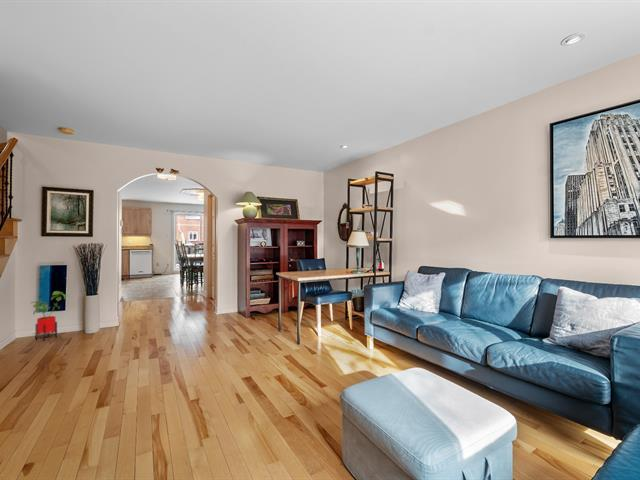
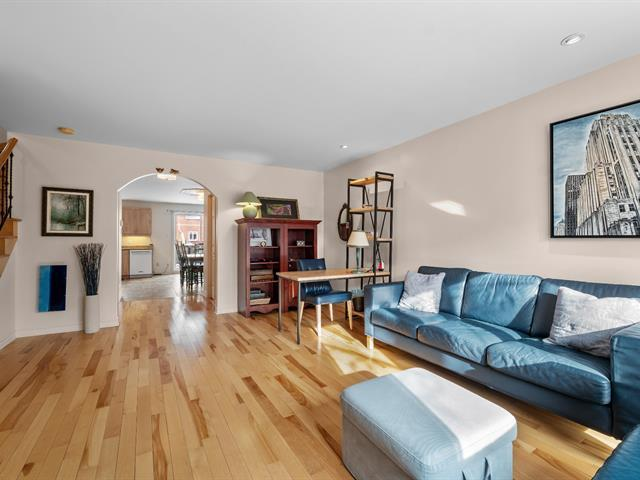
- house plant (48, 314)
